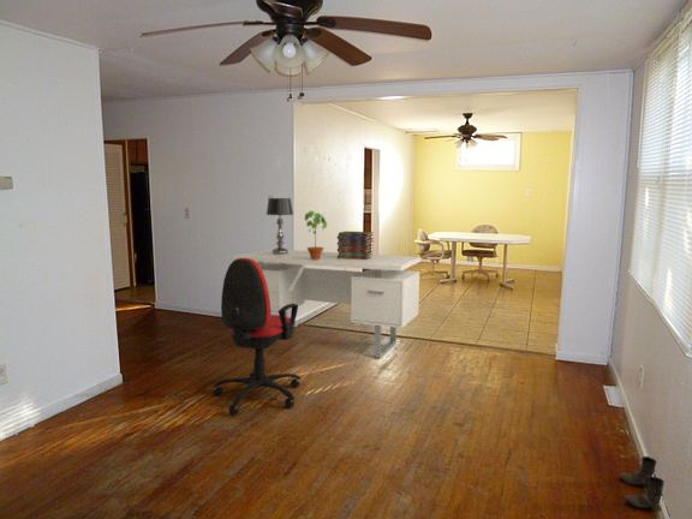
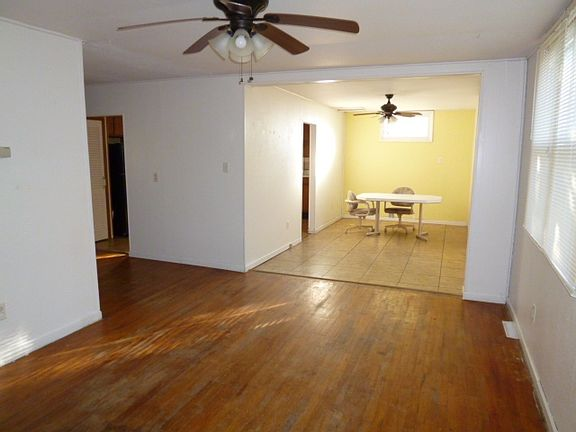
- table lamp (280, 226)
- boots (640, 481)
- book stack (356, 244)
- potted plant (315, 234)
- desk (327, 299)
- office chair (256, 328)
